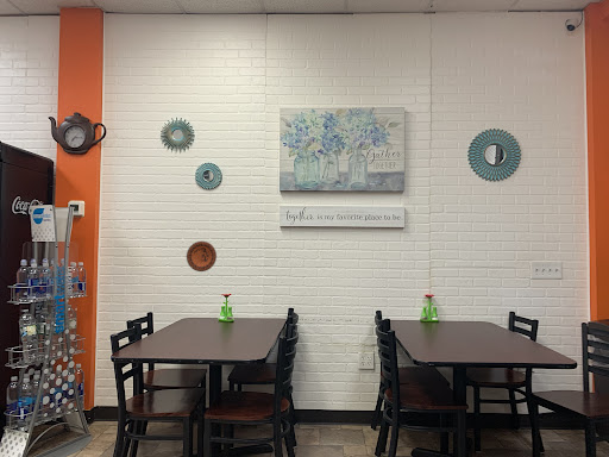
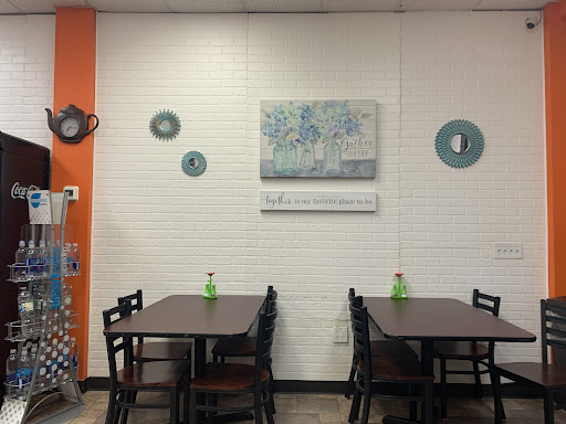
- decorative plate (201, 256)
